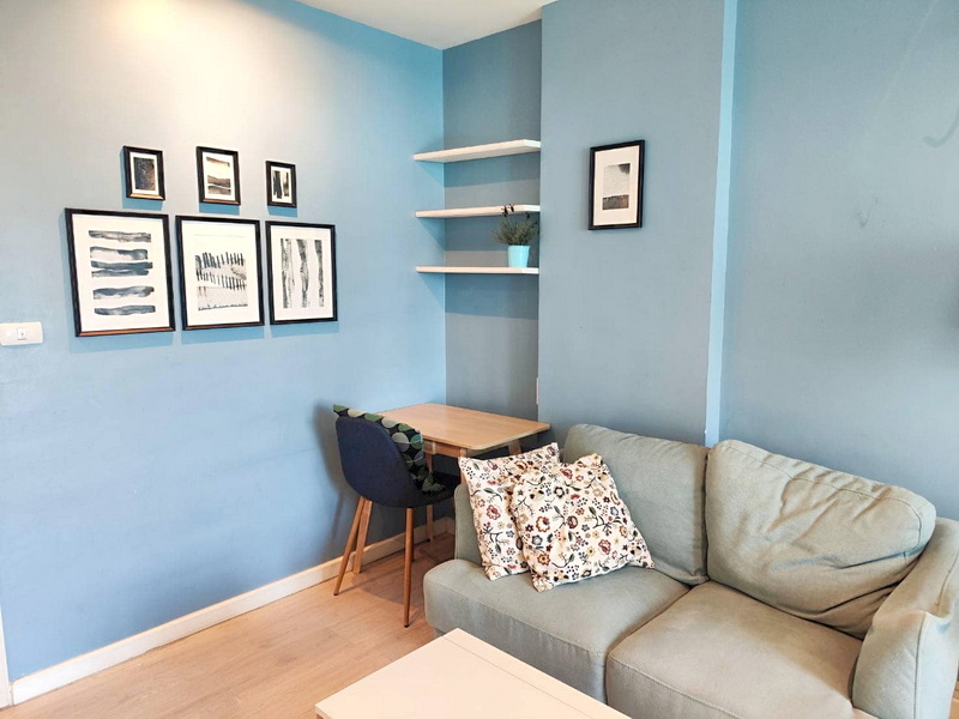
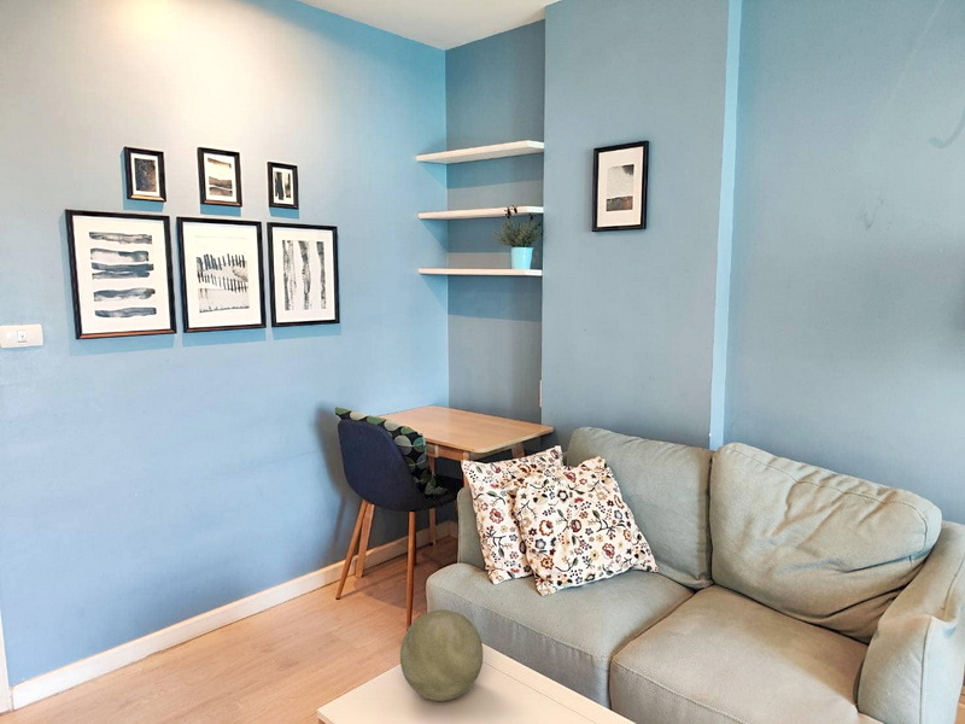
+ decorative ball (441, 654)
